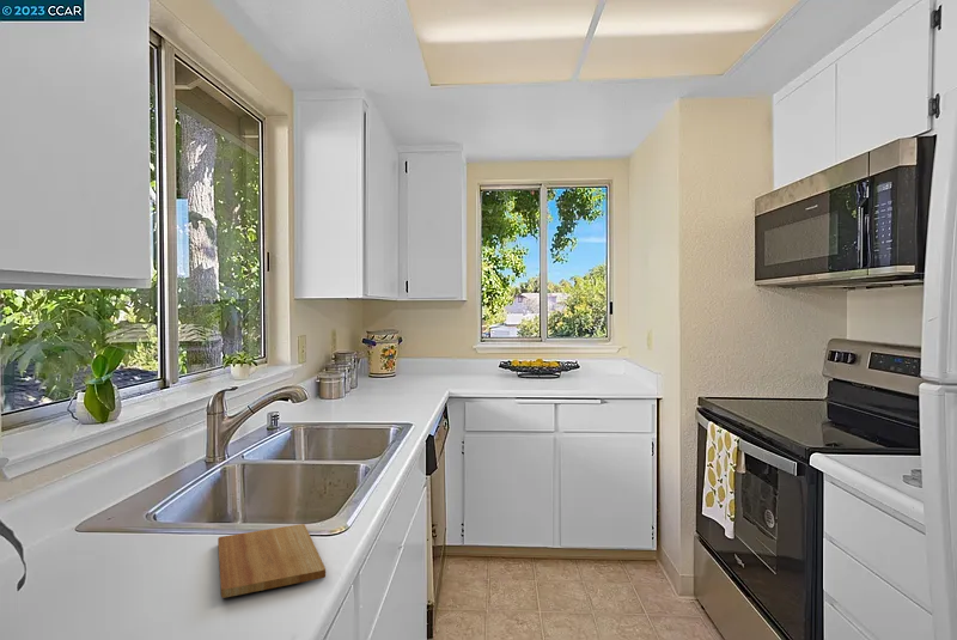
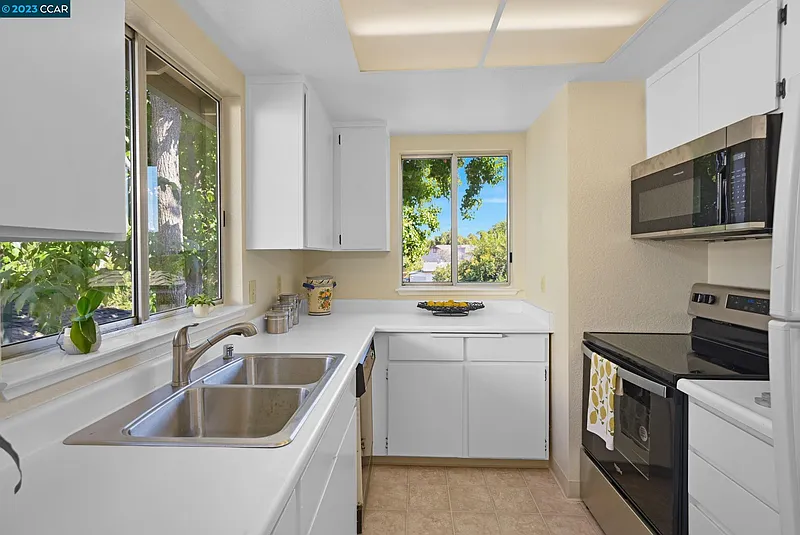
- cutting board (268, 555)
